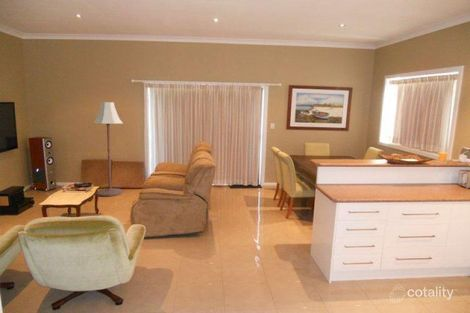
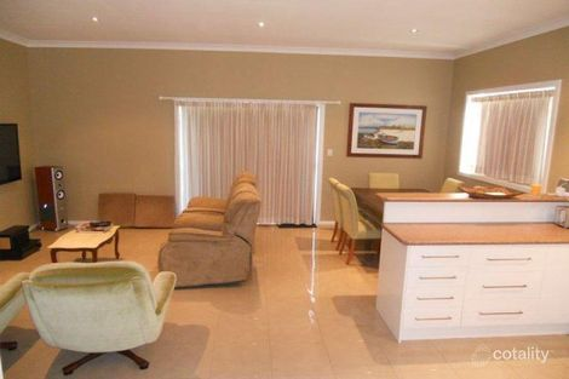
- floor lamp (108, 148)
